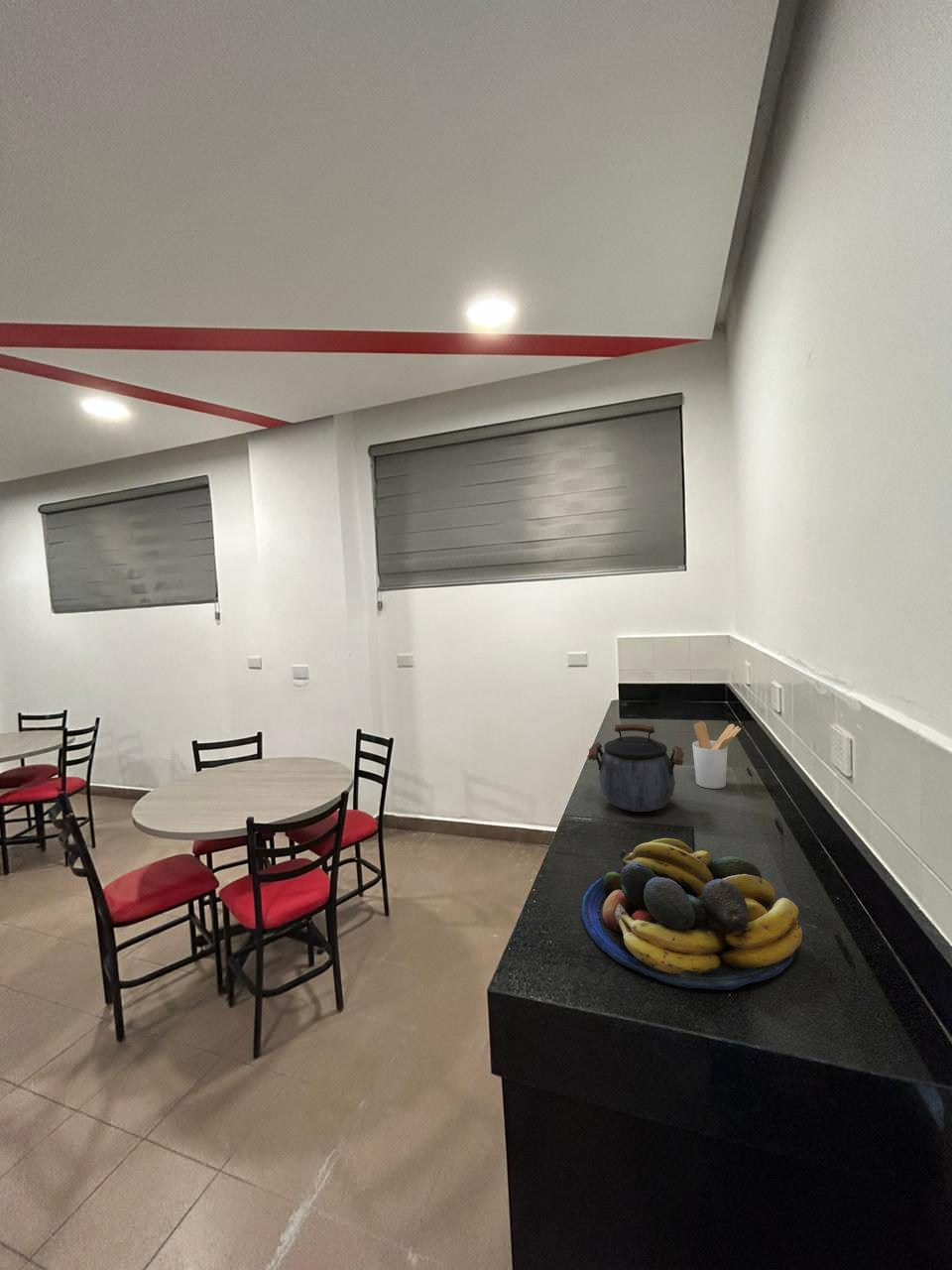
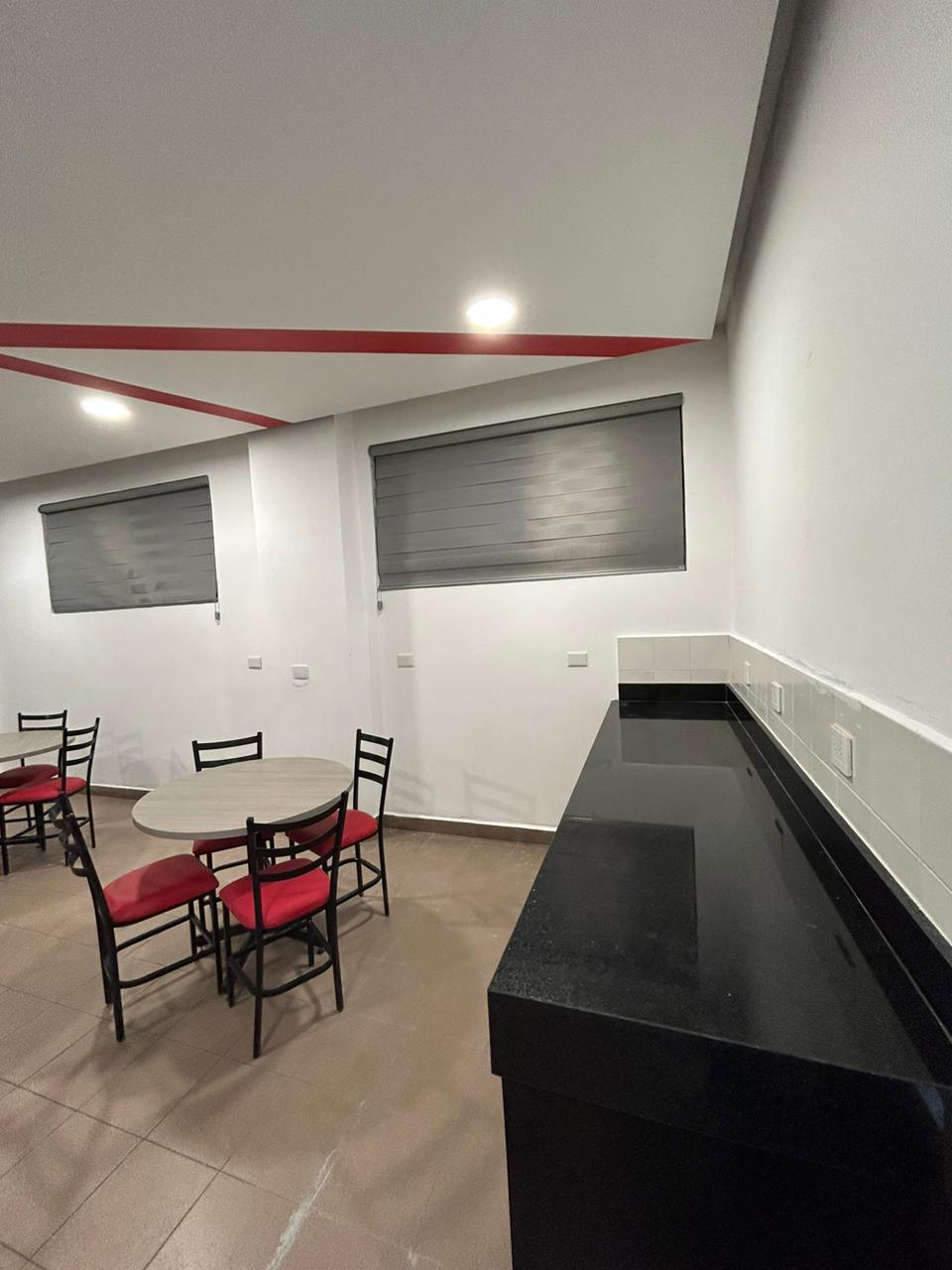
- fruit bowl (679, 883)
- utensil holder (717, 753)
- kettle (636, 765)
